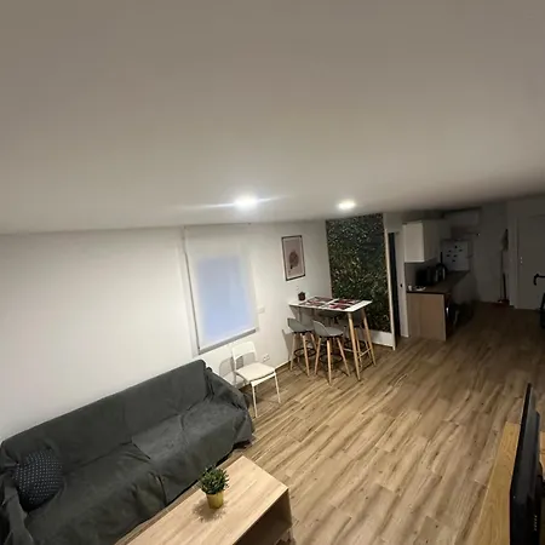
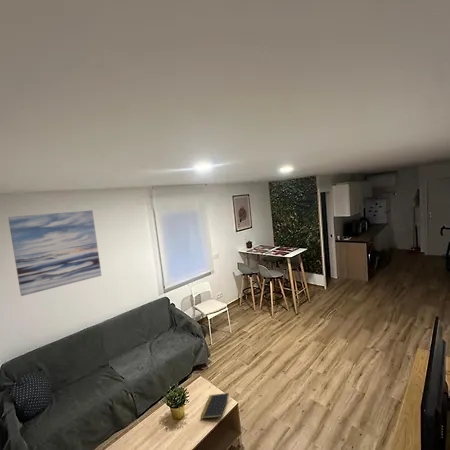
+ notepad (215, 405)
+ wall art (59, 249)
